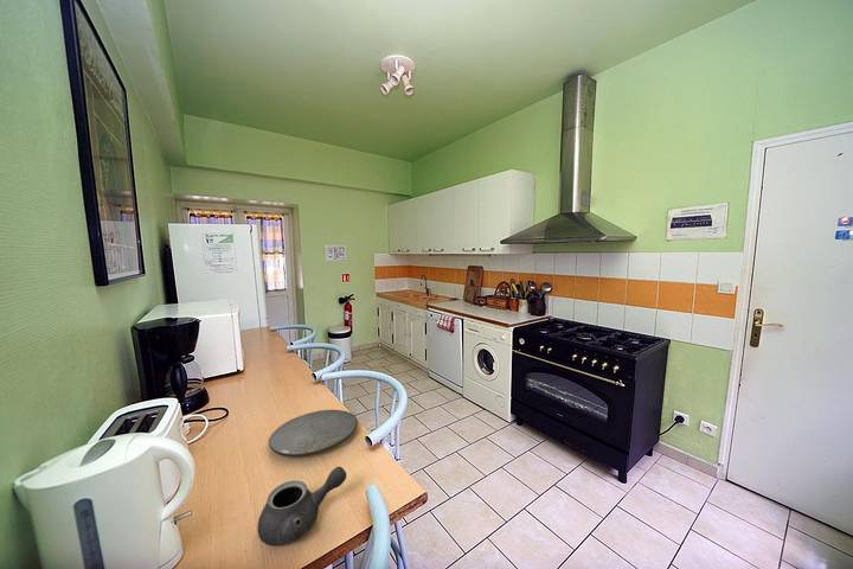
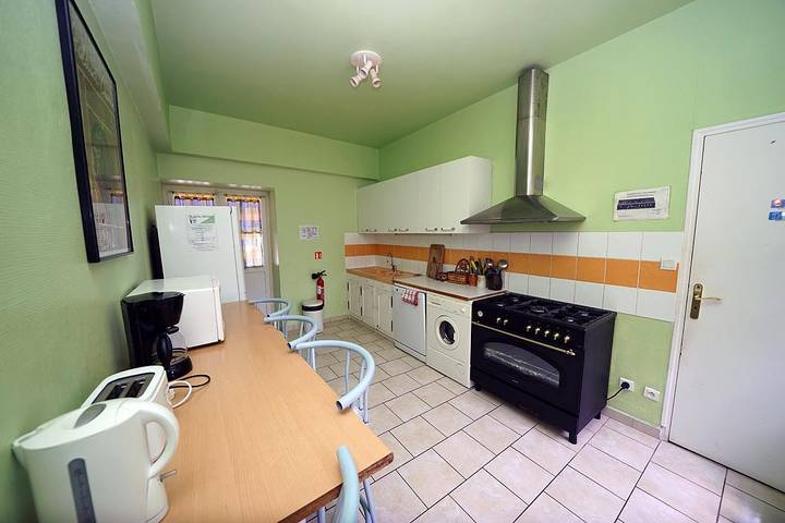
- plate (315, 429)
- teapot (304, 501)
